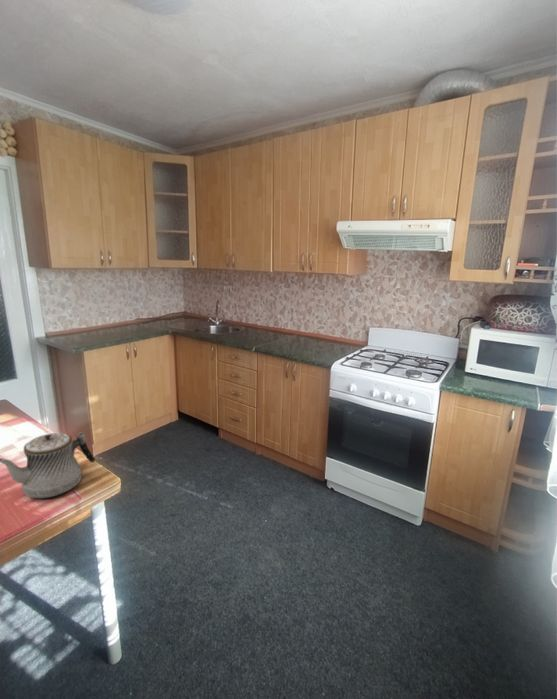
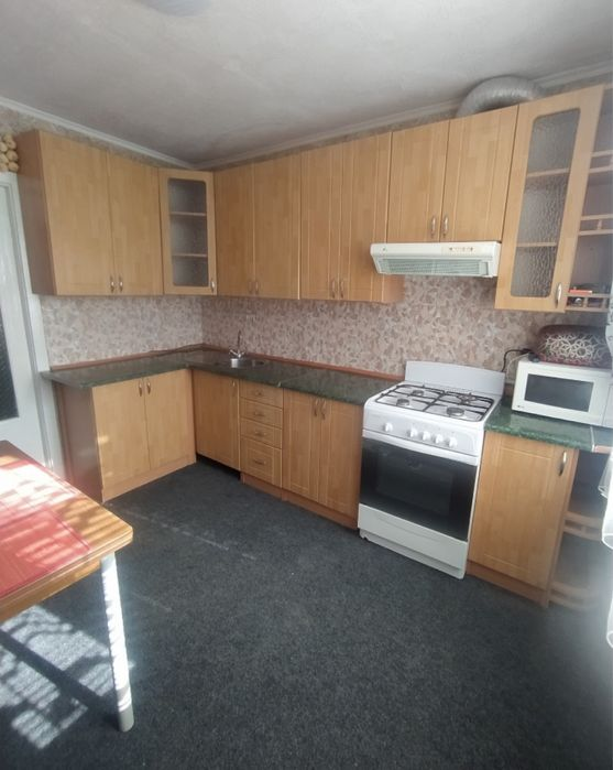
- teapot (49, 461)
